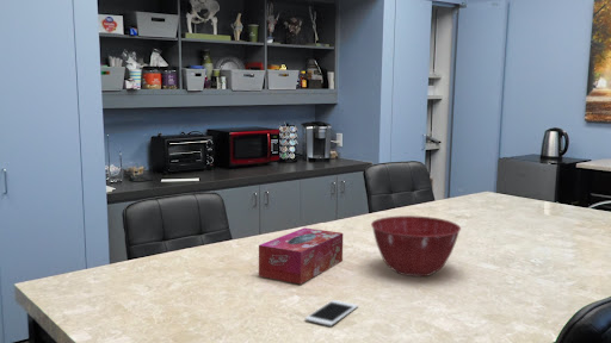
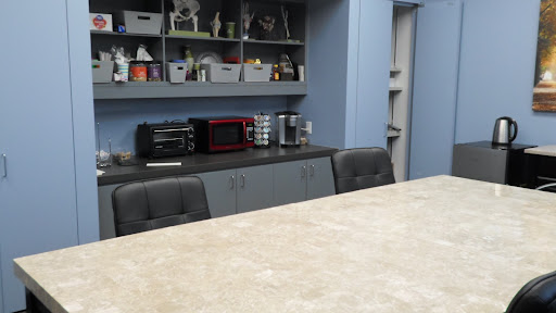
- mixing bowl (414, 247)
- tissue box (302, 252)
- cell phone (332, 312)
